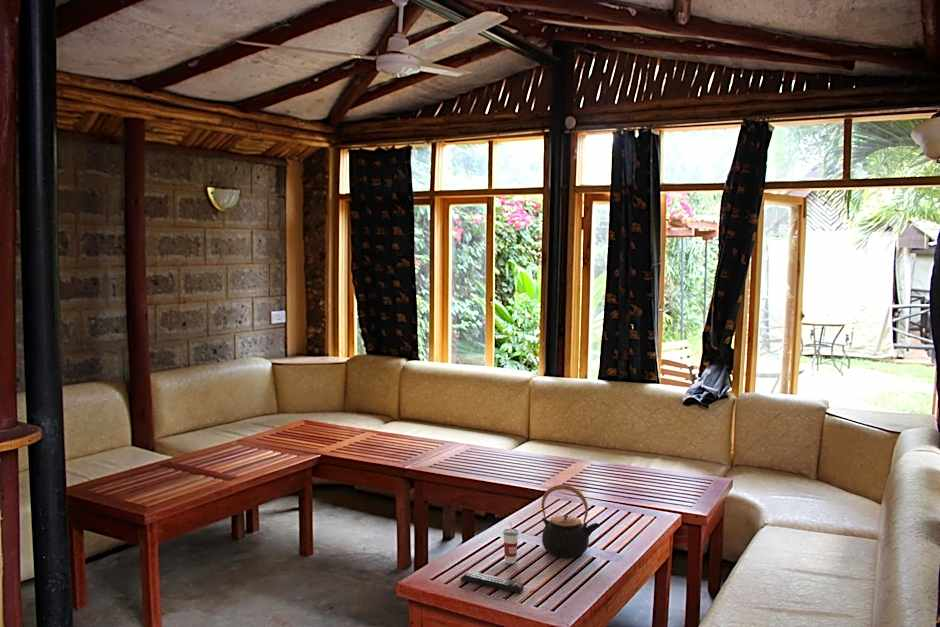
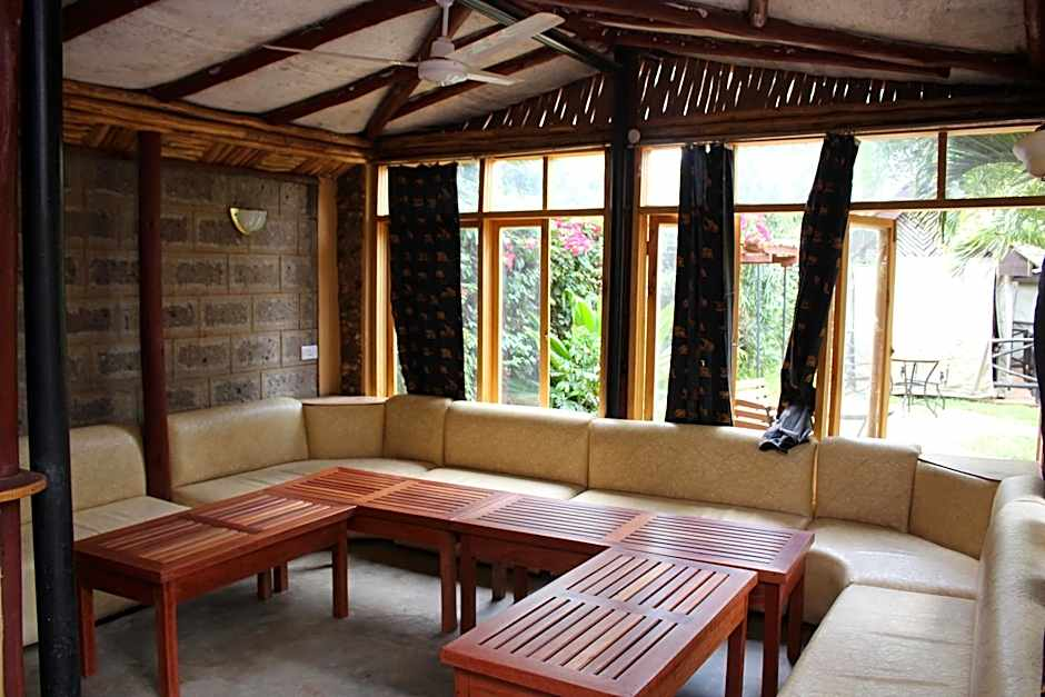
- cup (510, 541)
- teapot (570, 518)
- remote control (491, 582)
